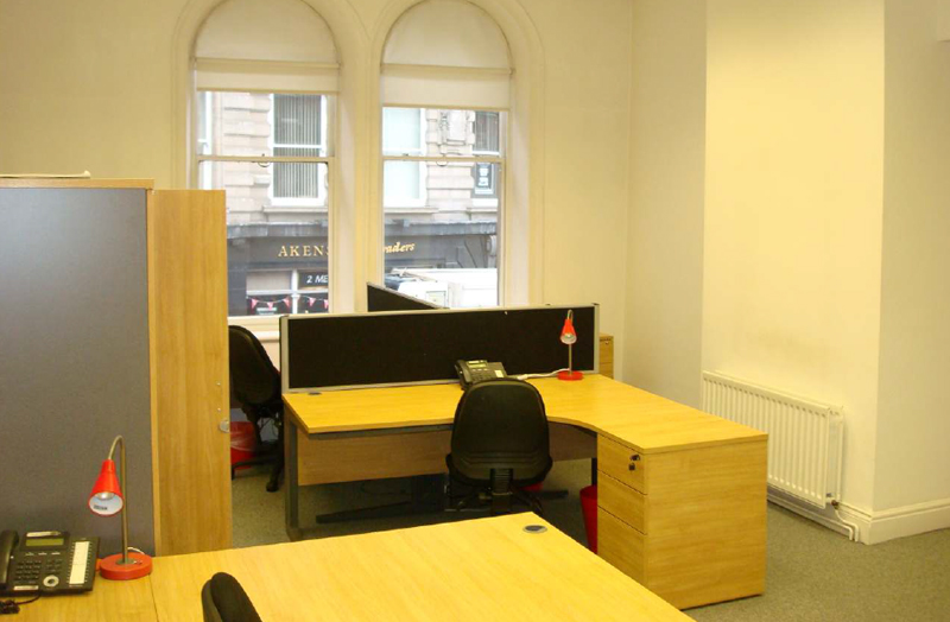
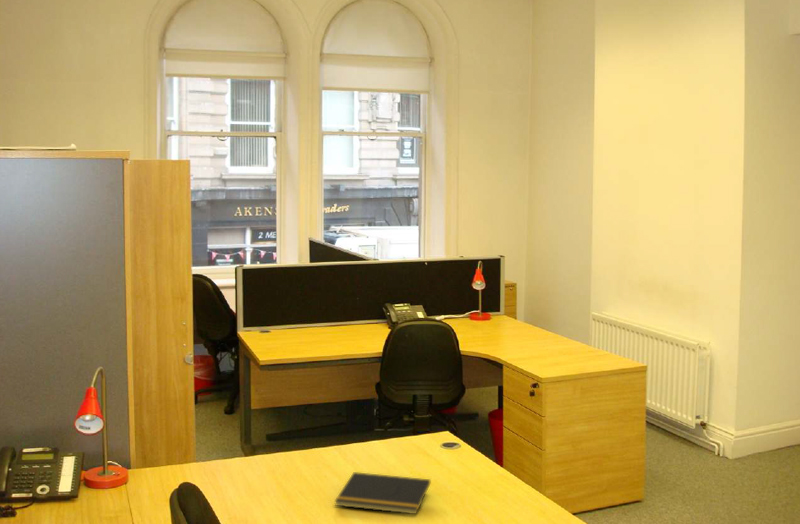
+ notepad (383, 492)
